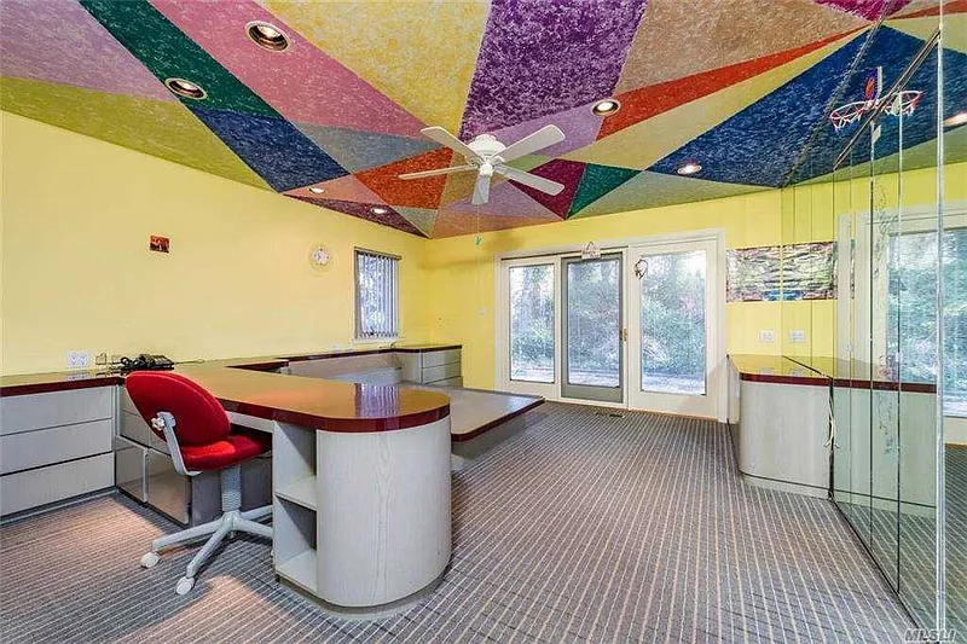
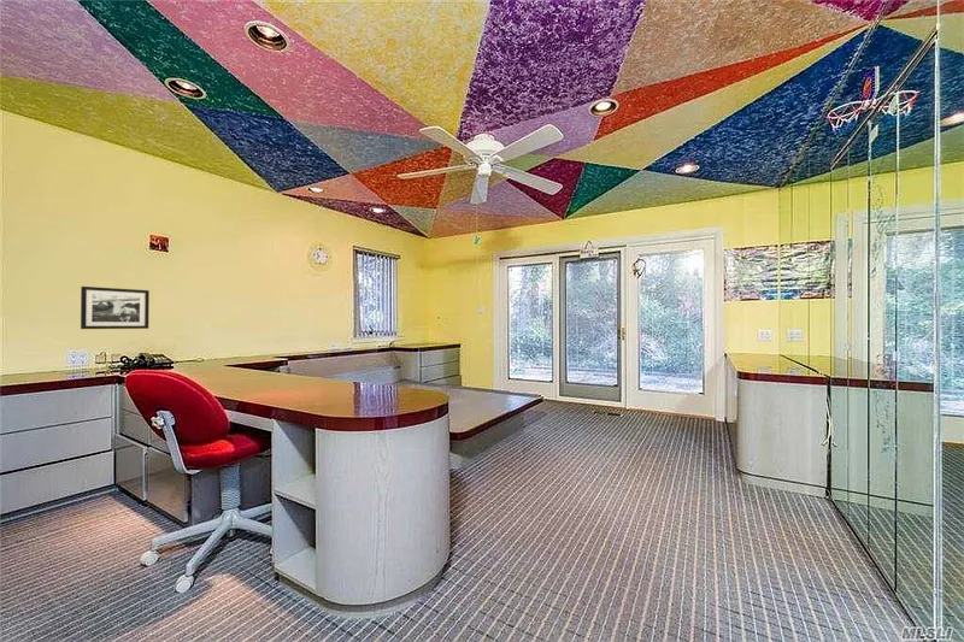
+ picture frame (116, 308)
